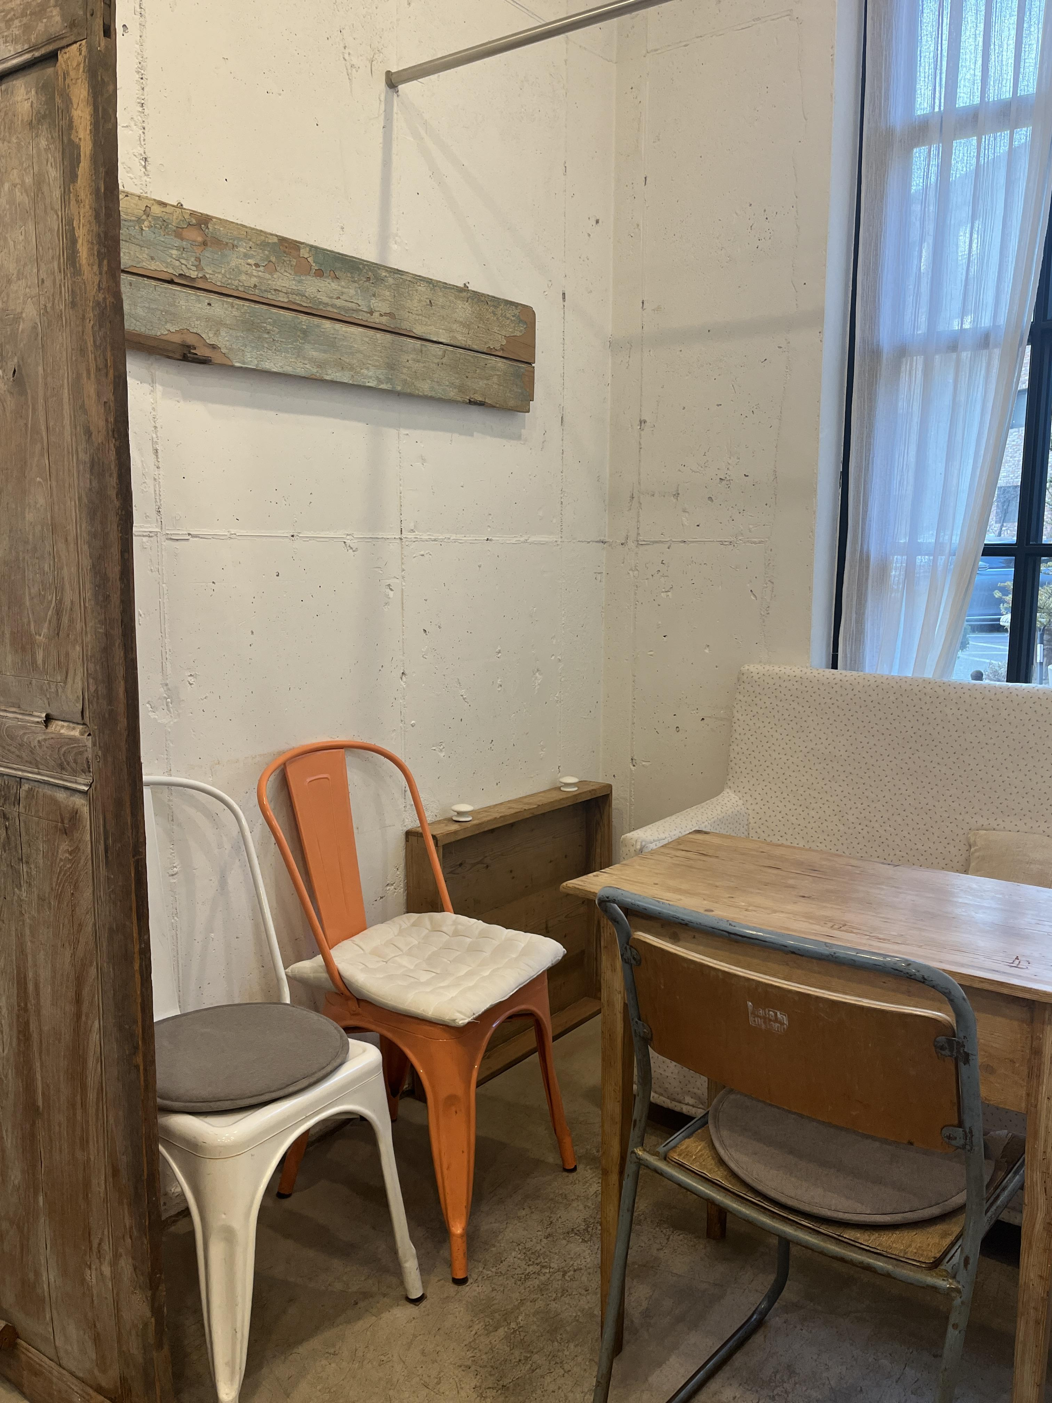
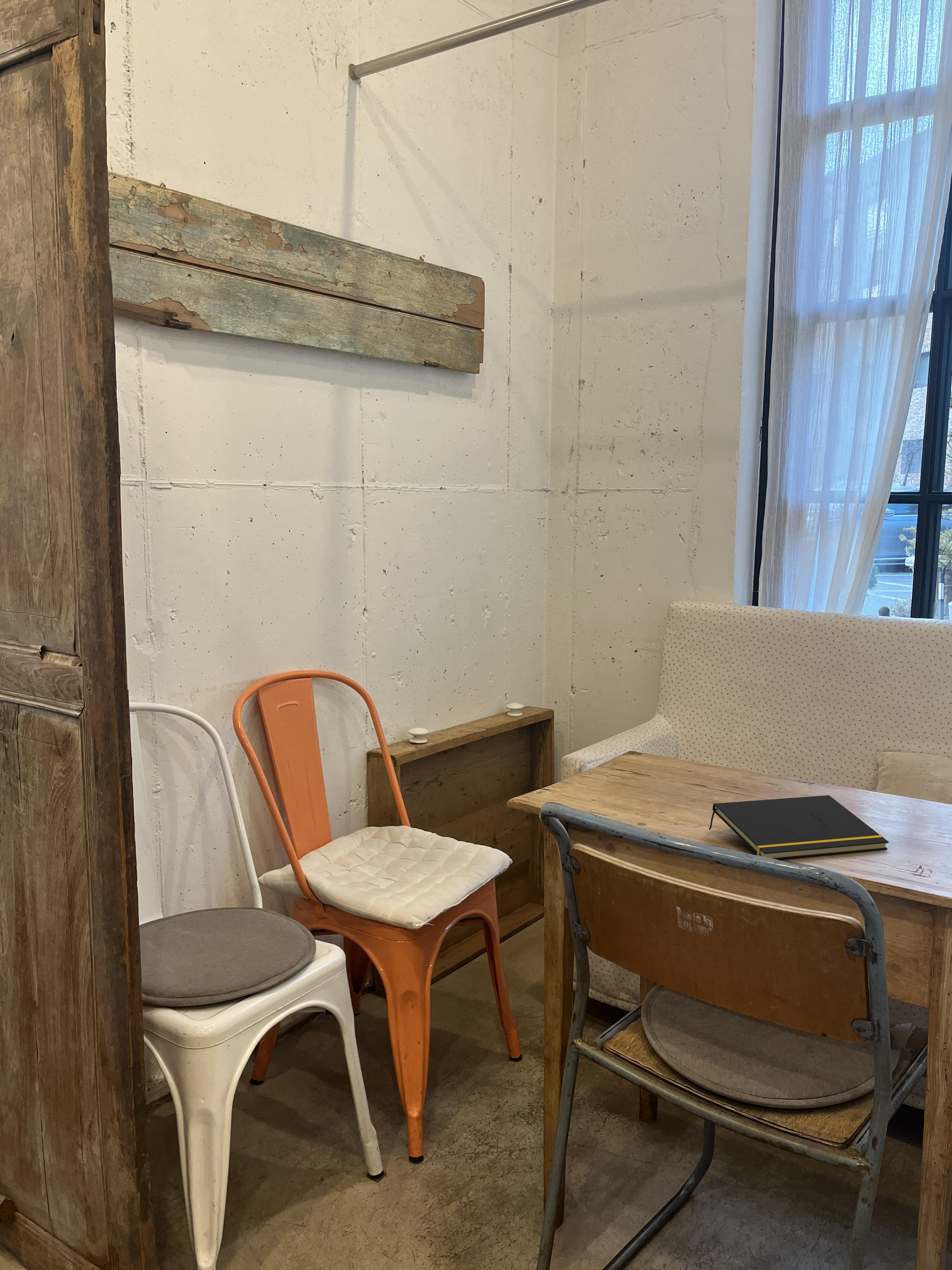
+ notepad (798, 826)
